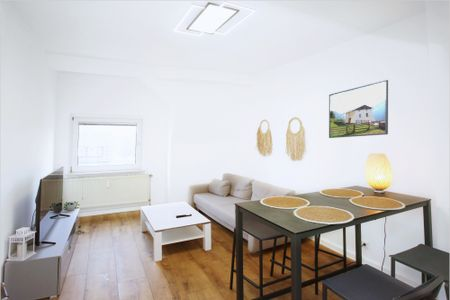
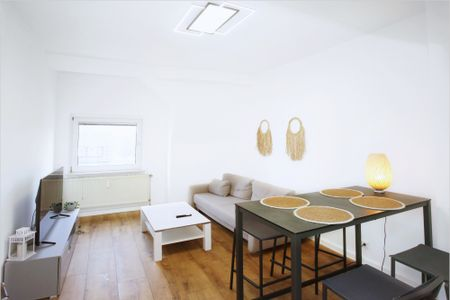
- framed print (355, 112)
